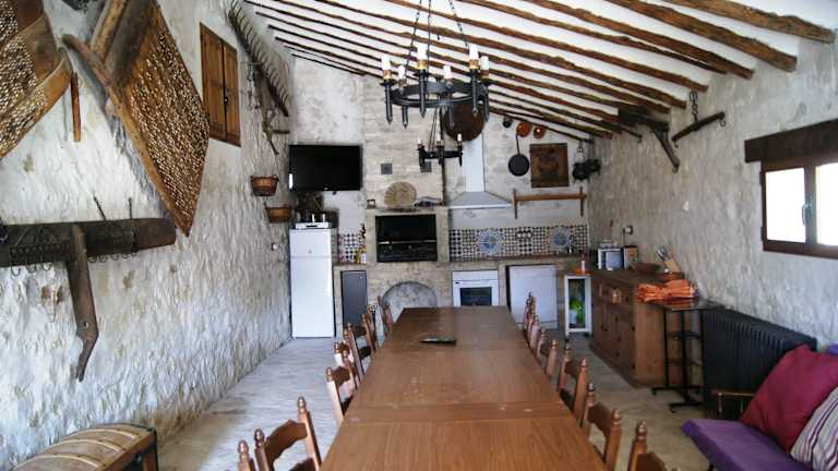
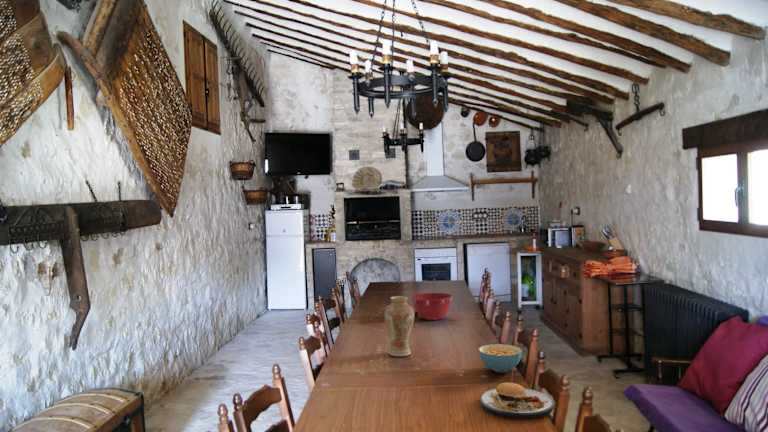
+ cereal bowl (500, 360)
+ vase (399, 325)
+ plate (516, 386)
+ mixing bowl (432, 306)
